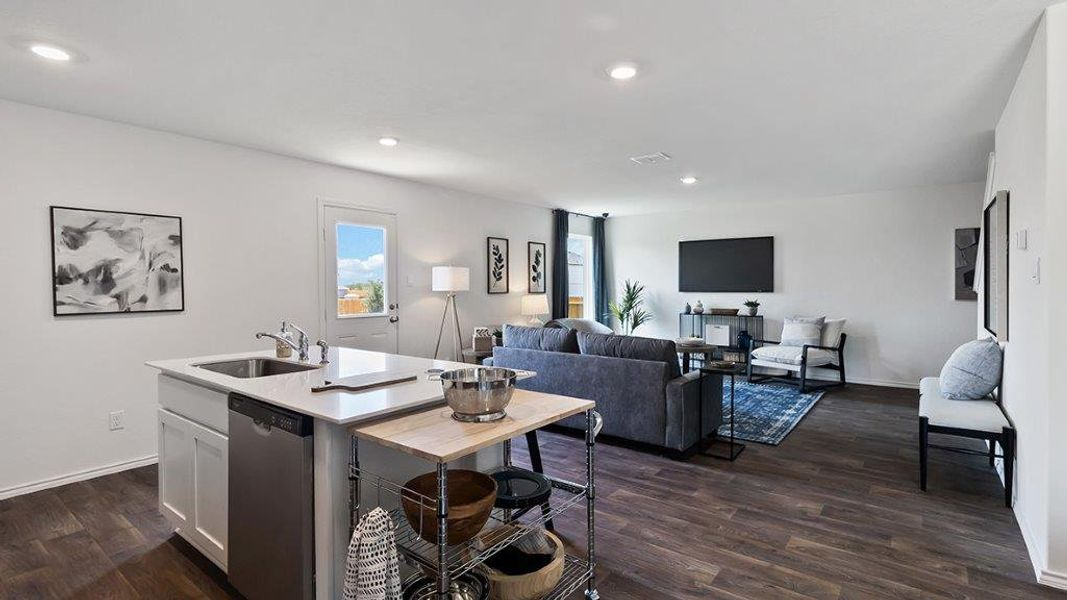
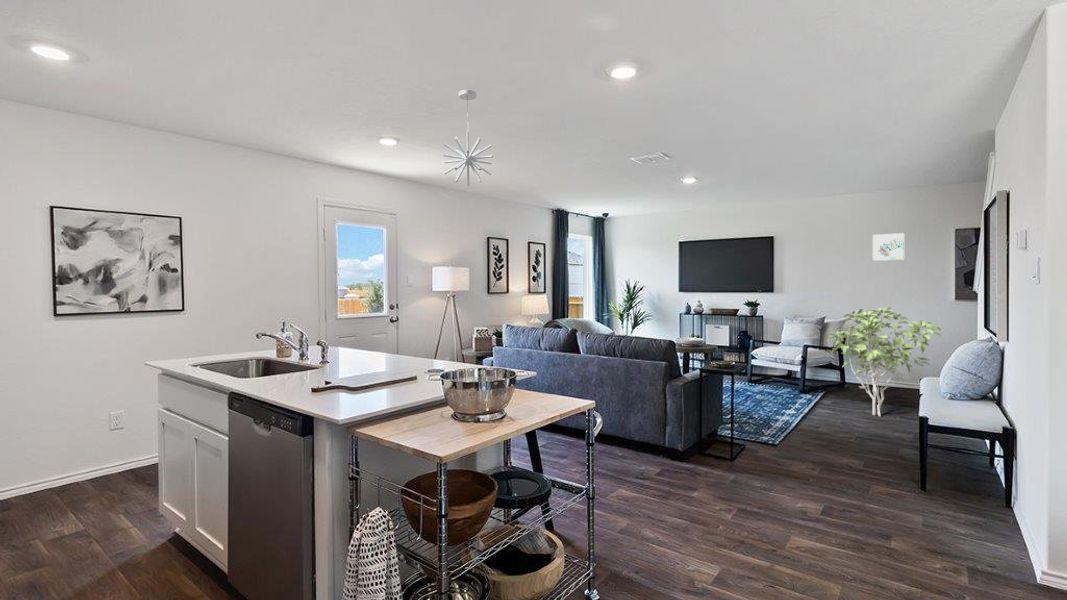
+ wall art (888, 247)
+ shrub (878, 361)
+ pendant light (467, 138)
